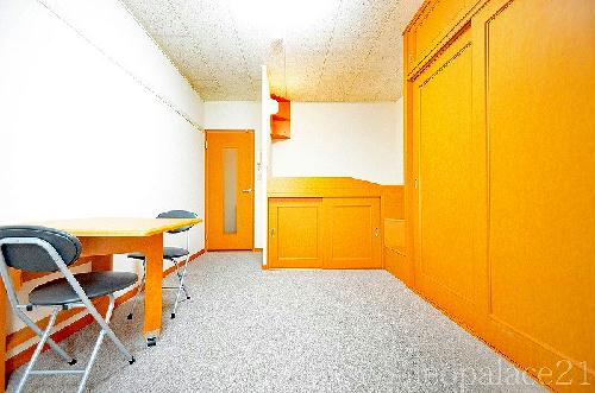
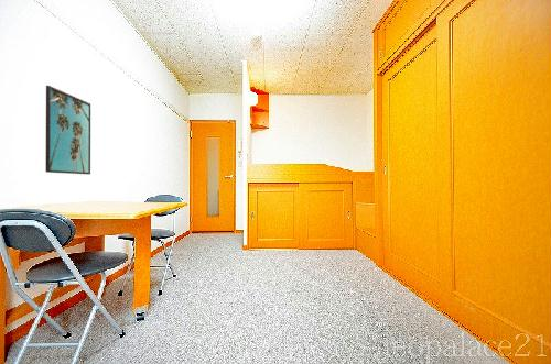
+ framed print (71, 134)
